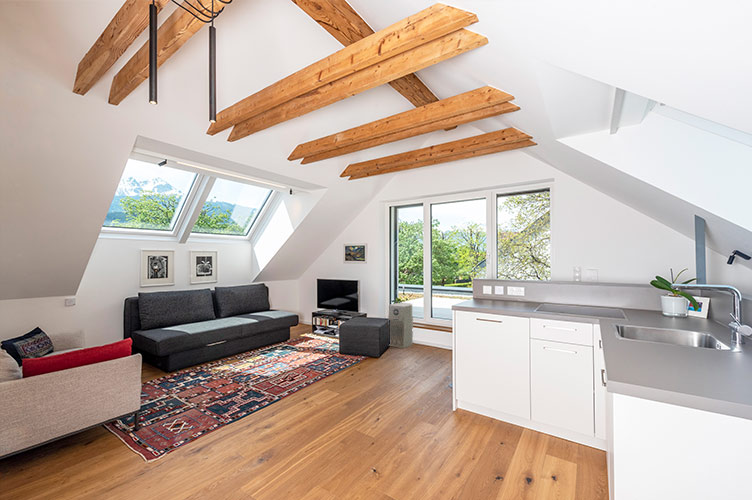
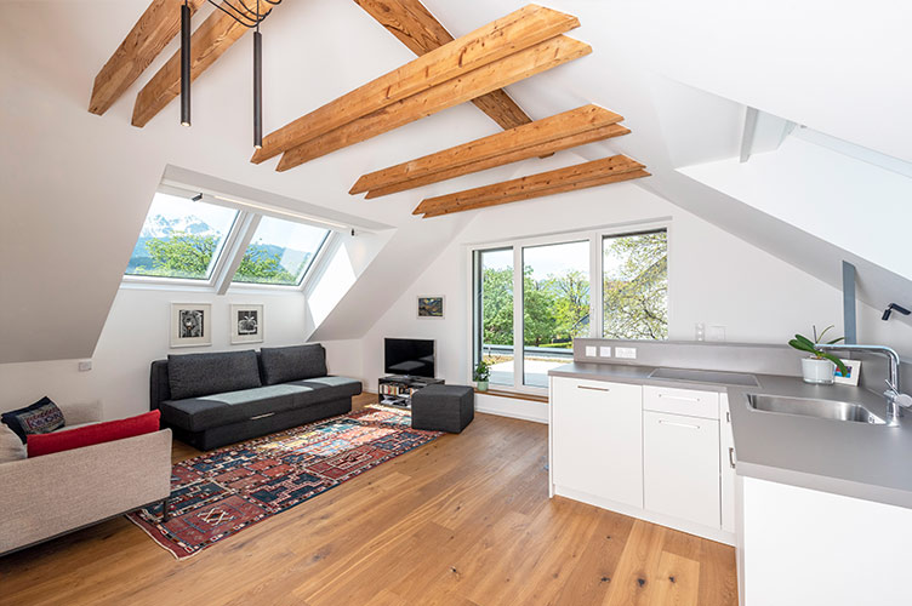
- air purifier (401, 324)
